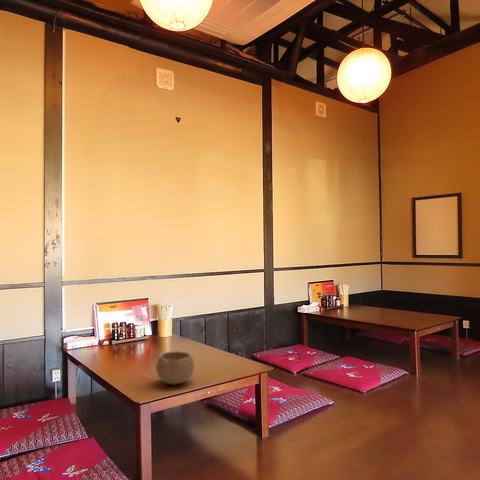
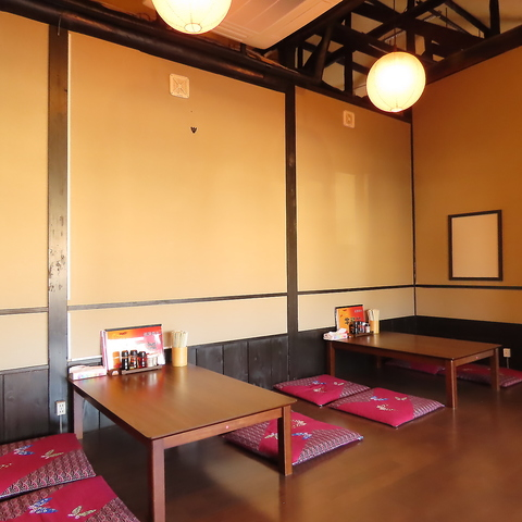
- bowl (175, 368)
